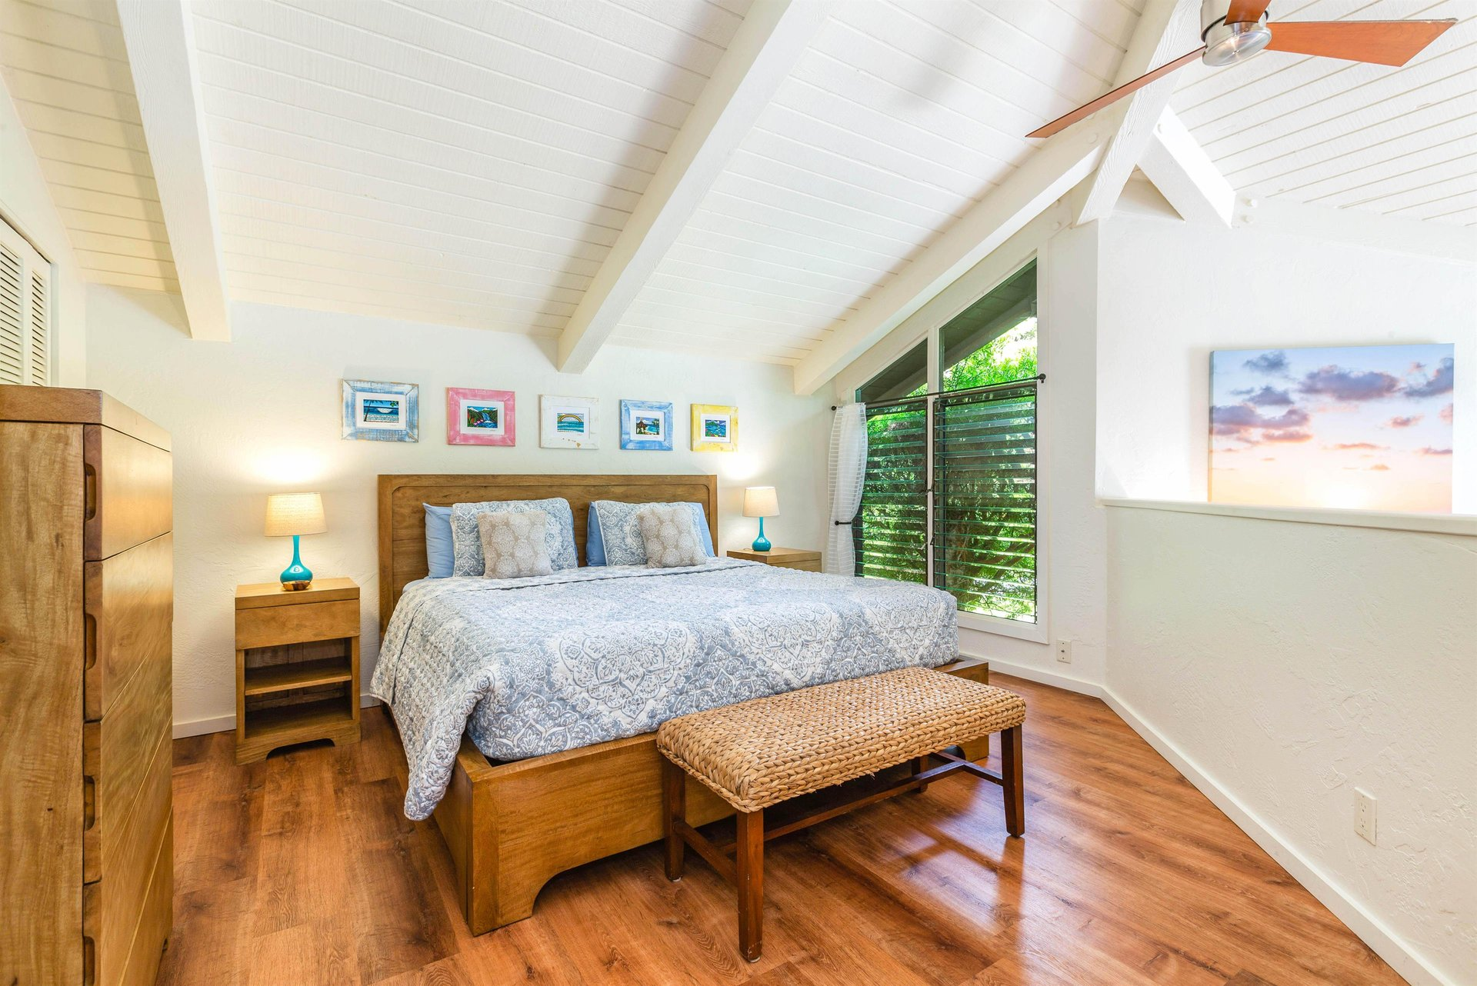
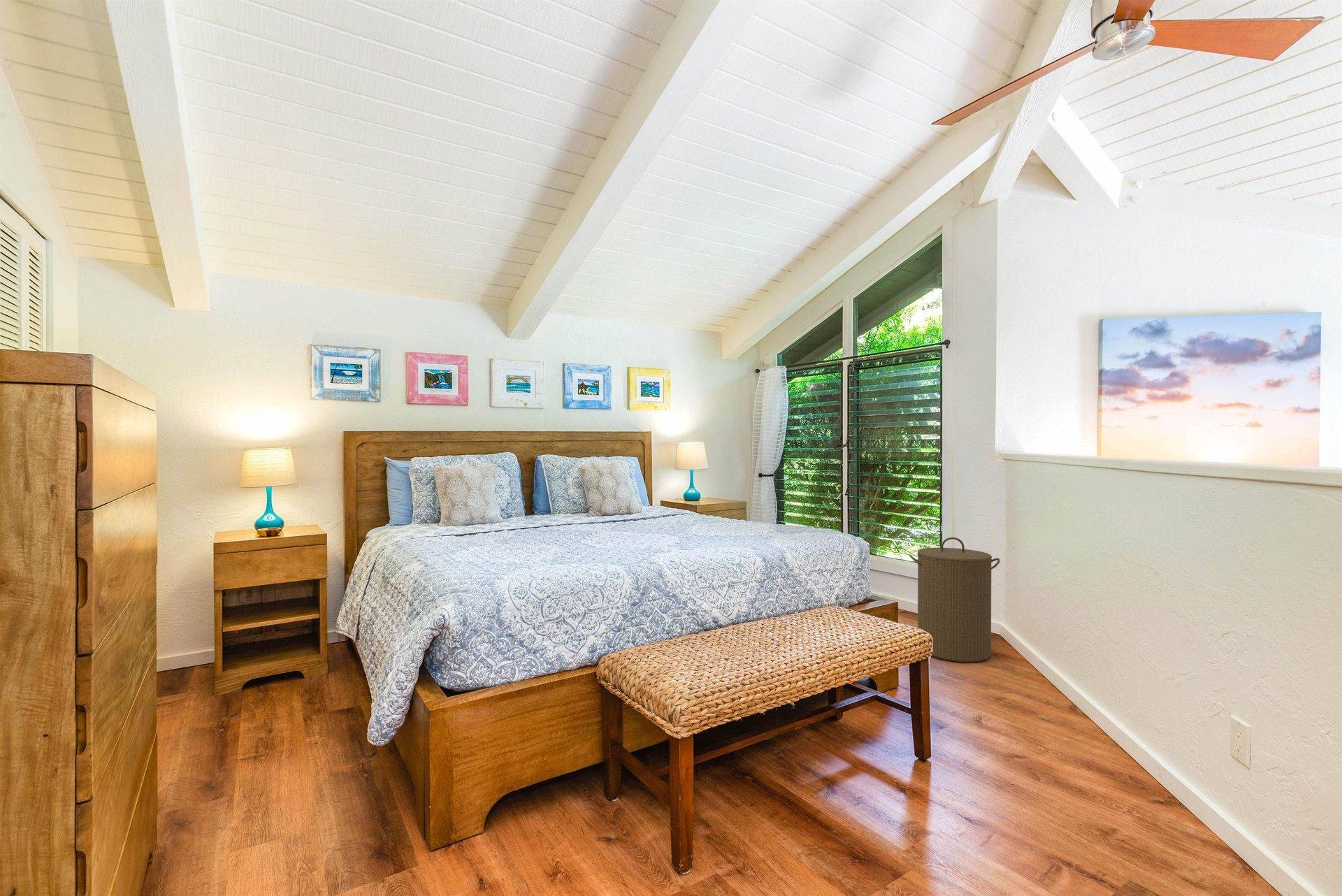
+ laundry hamper (953, 594)
